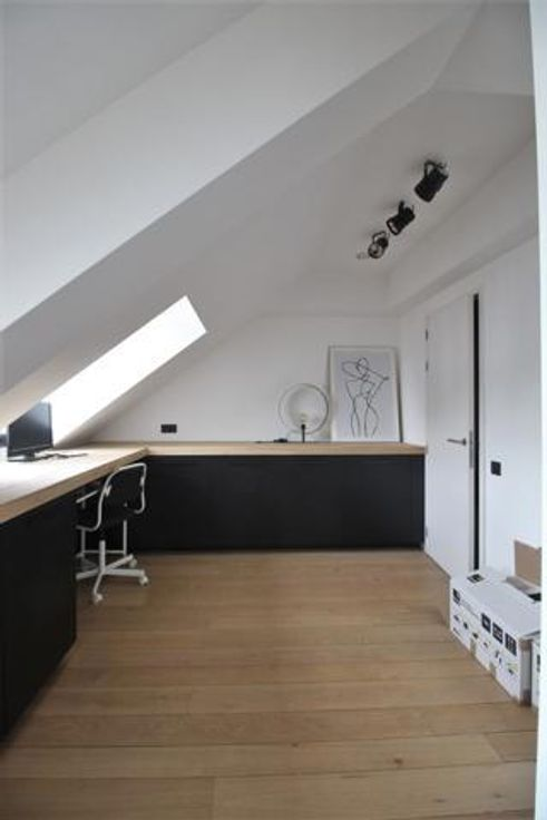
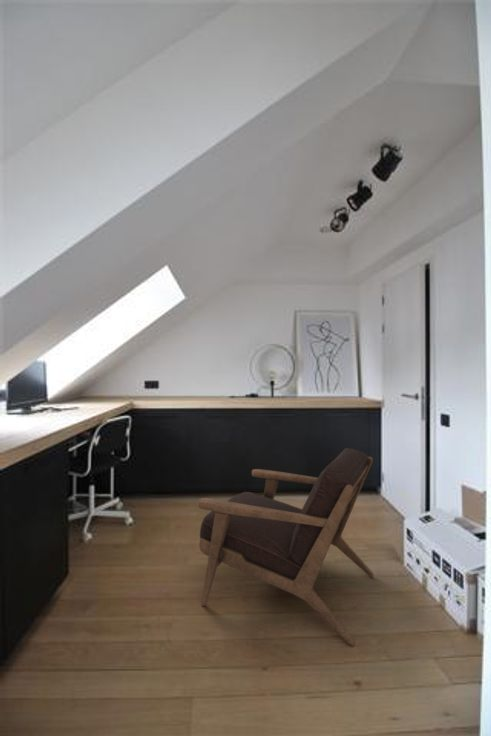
+ armchair (286, 518)
